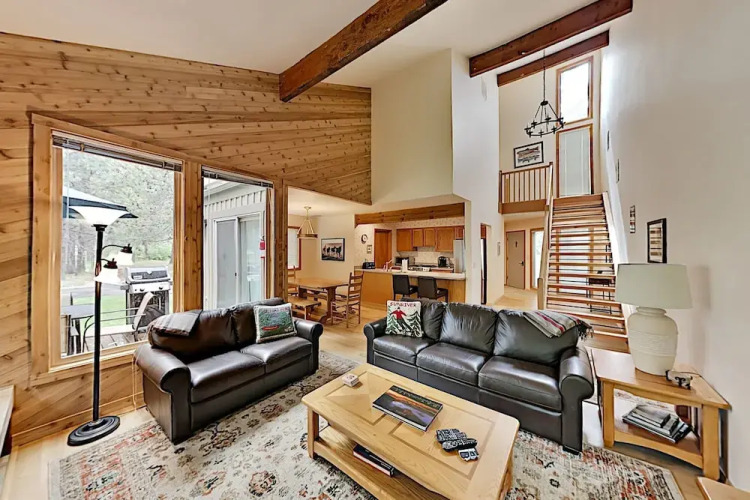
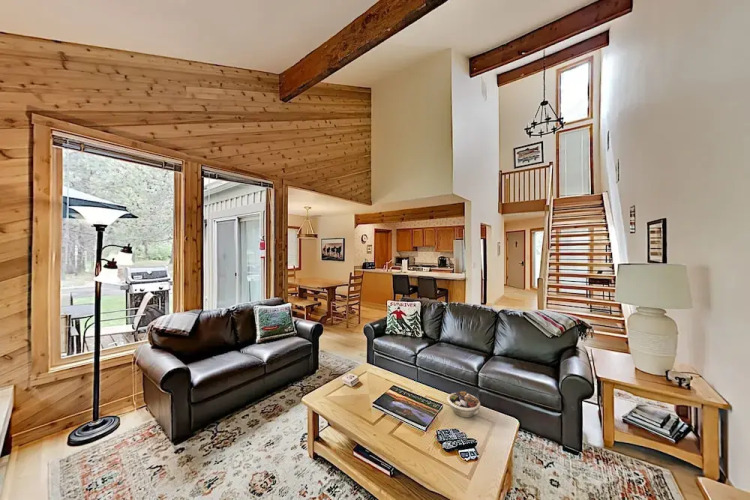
+ succulent planter (463, 403)
